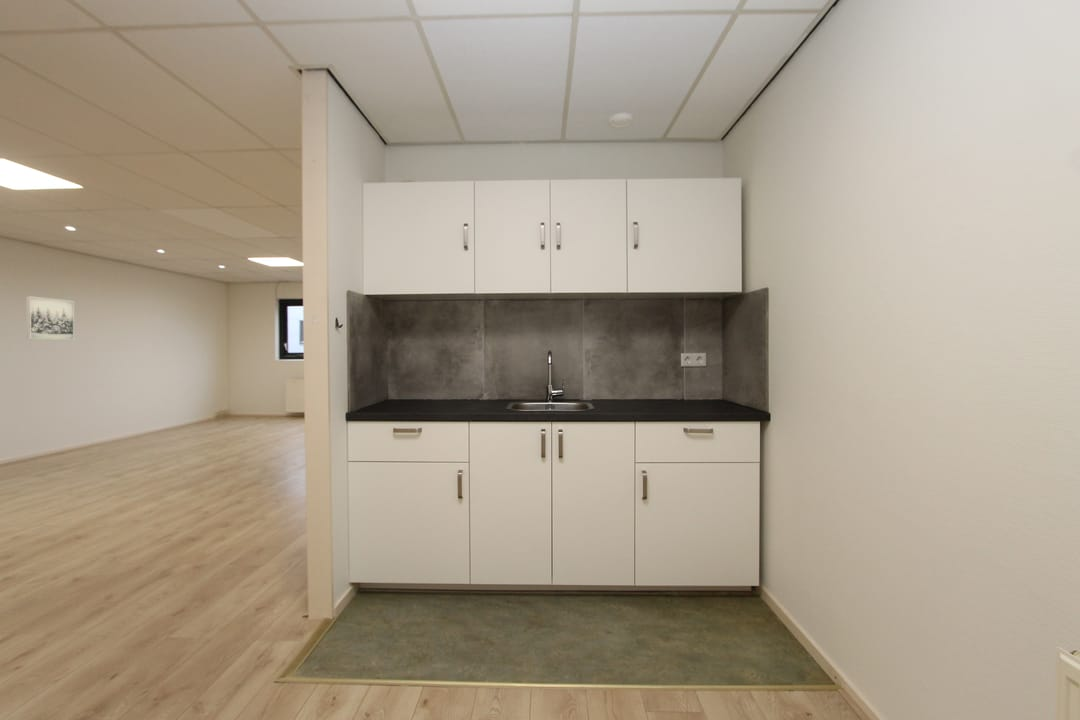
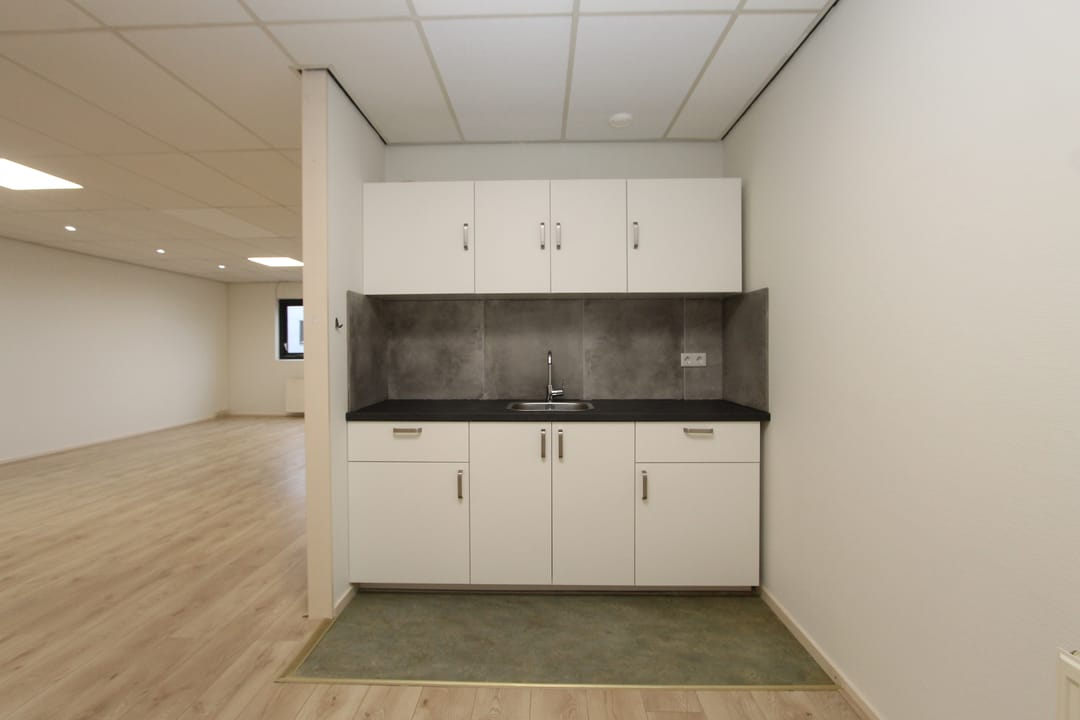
- wall art (51, 319)
